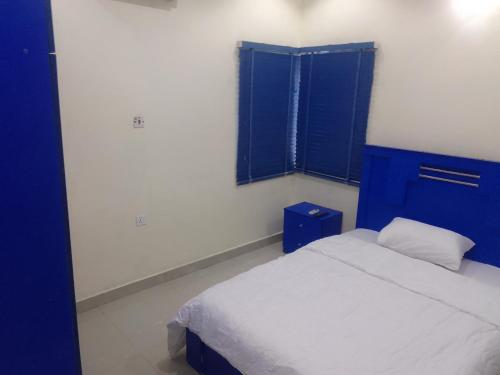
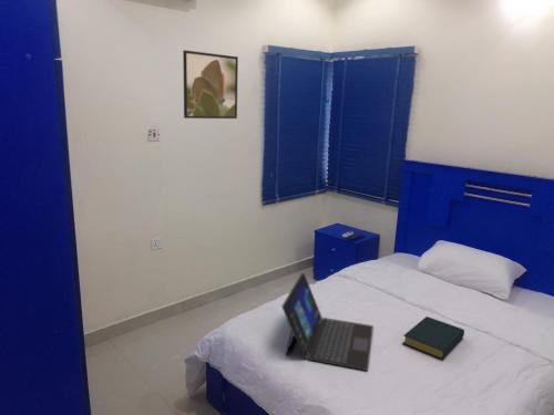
+ laptop (330, 319)
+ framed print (212, 86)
+ hardback book (433, 336)
